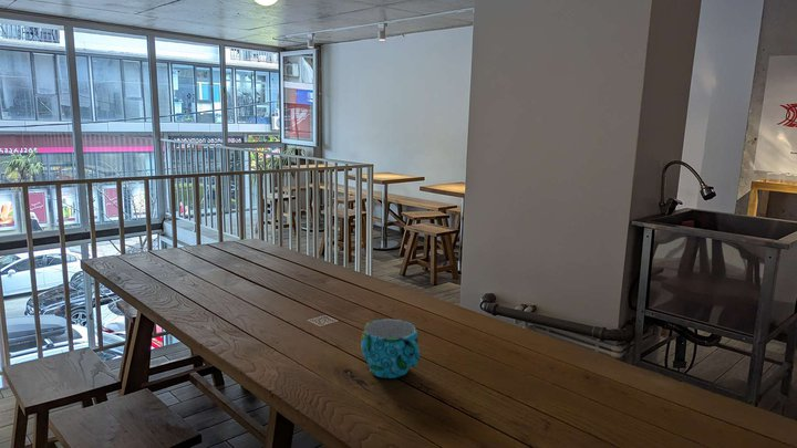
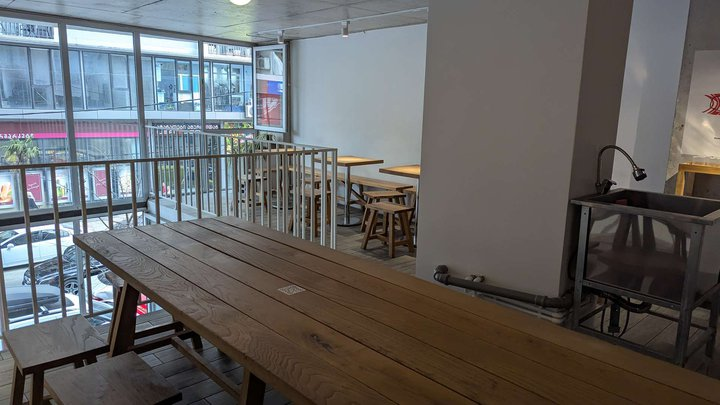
- cup (392, 350)
